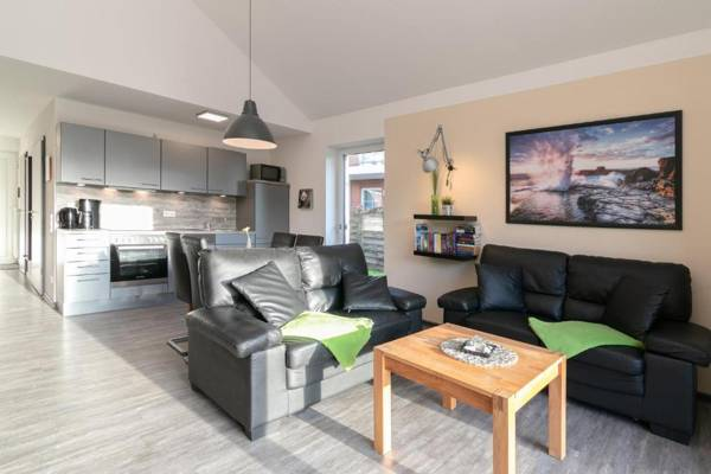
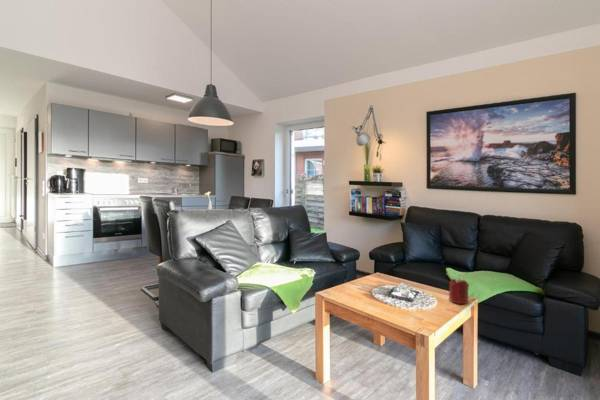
+ candle (458, 289)
